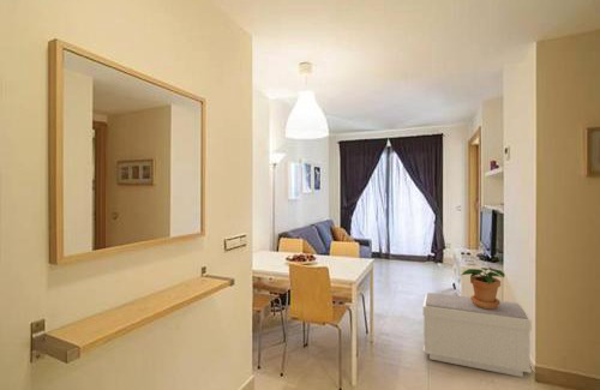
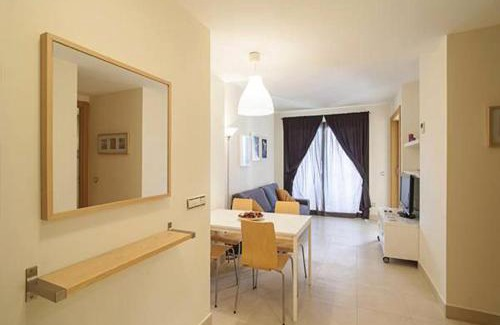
- bench (472, 330)
- potted plant (481, 286)
